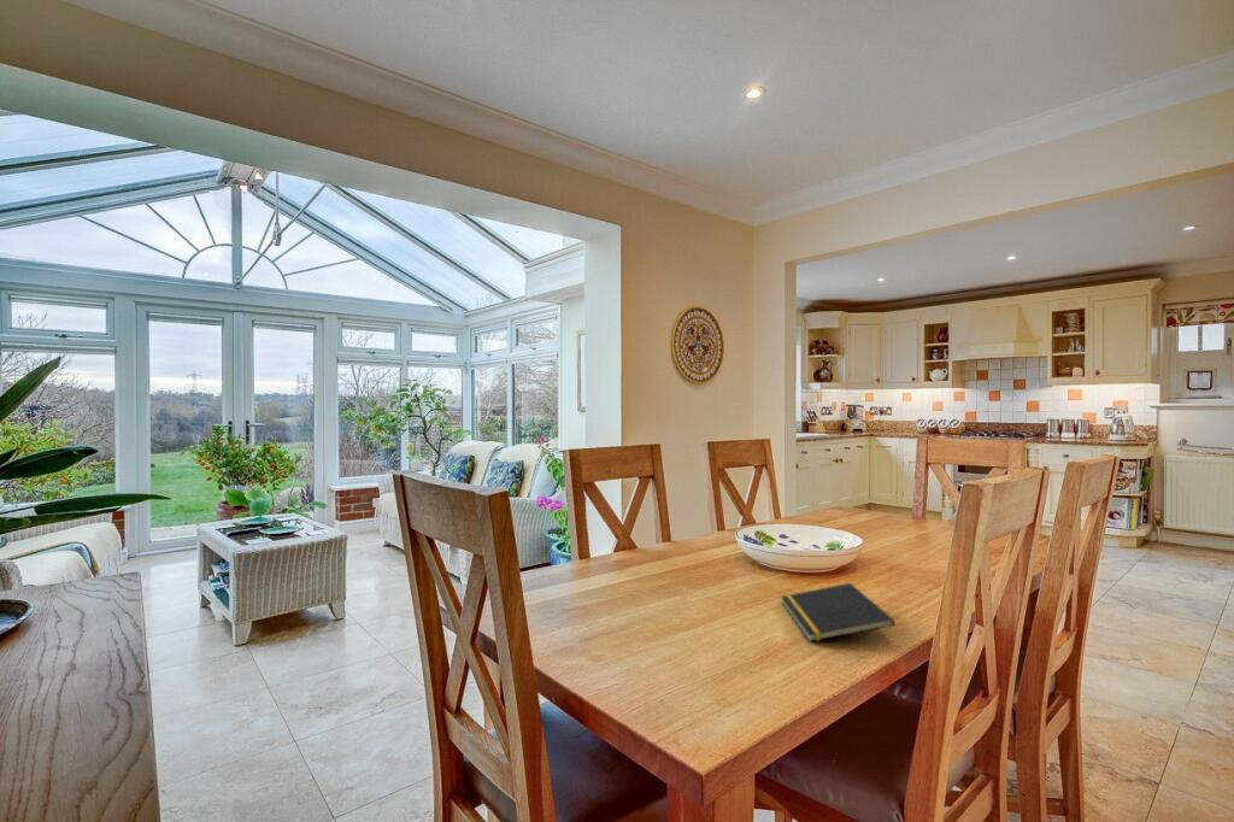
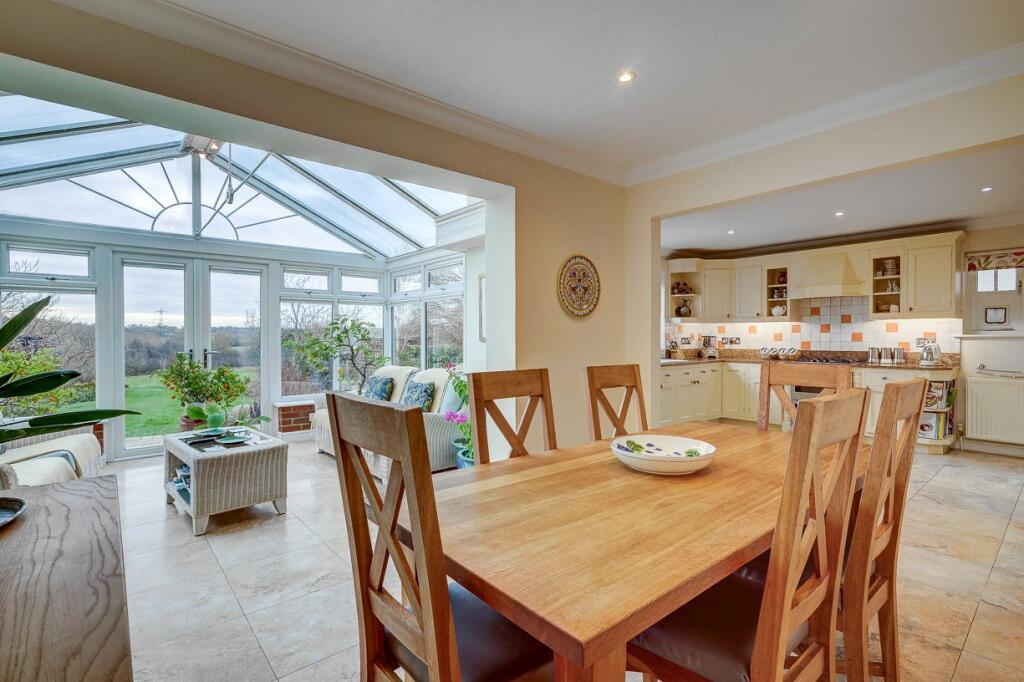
- notepad (832, 609)
